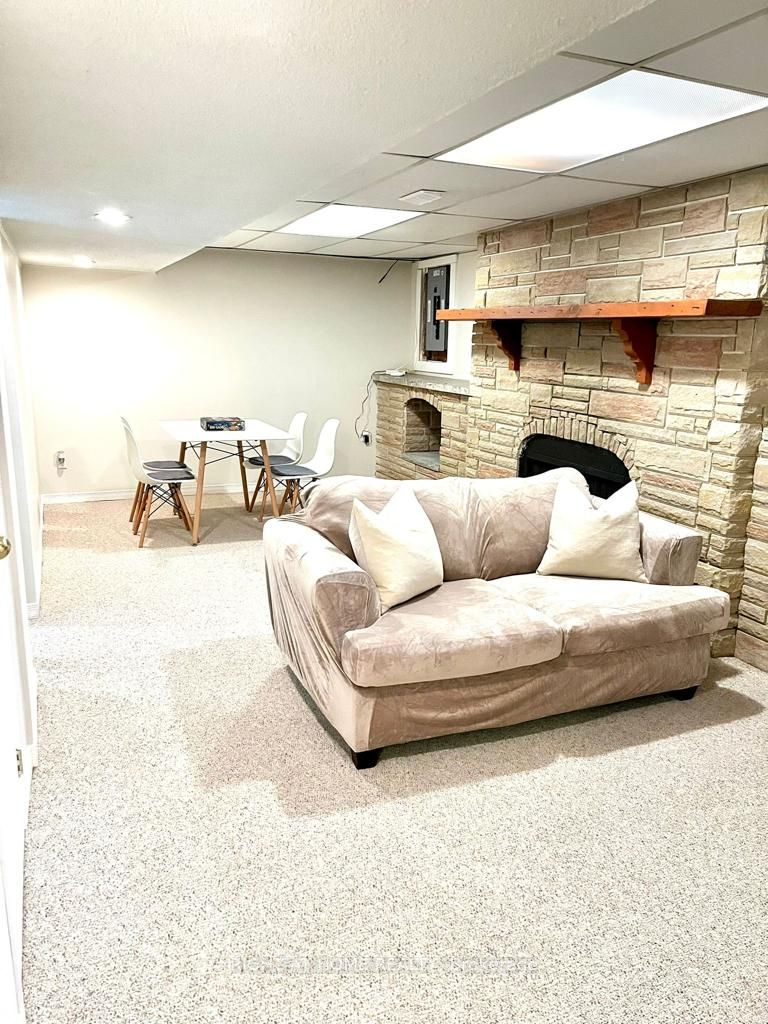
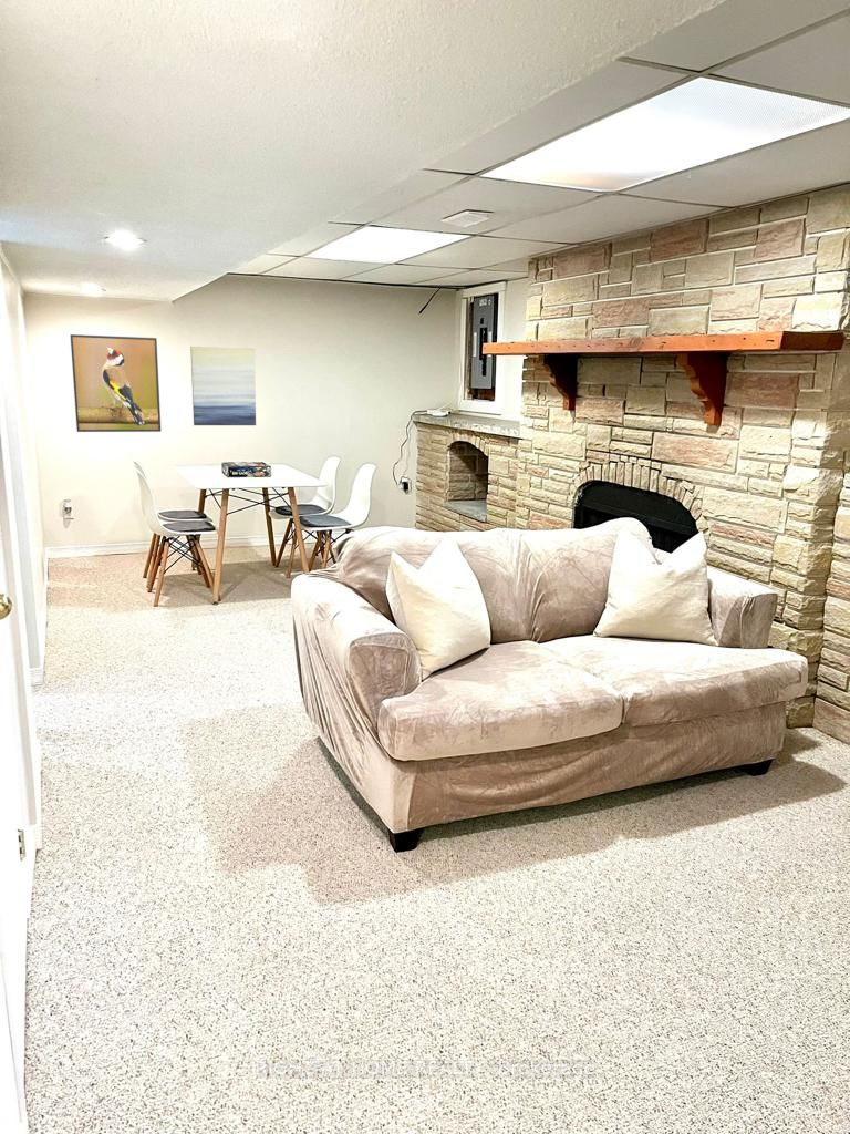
+ wall art (224, 386)
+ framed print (116, 384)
